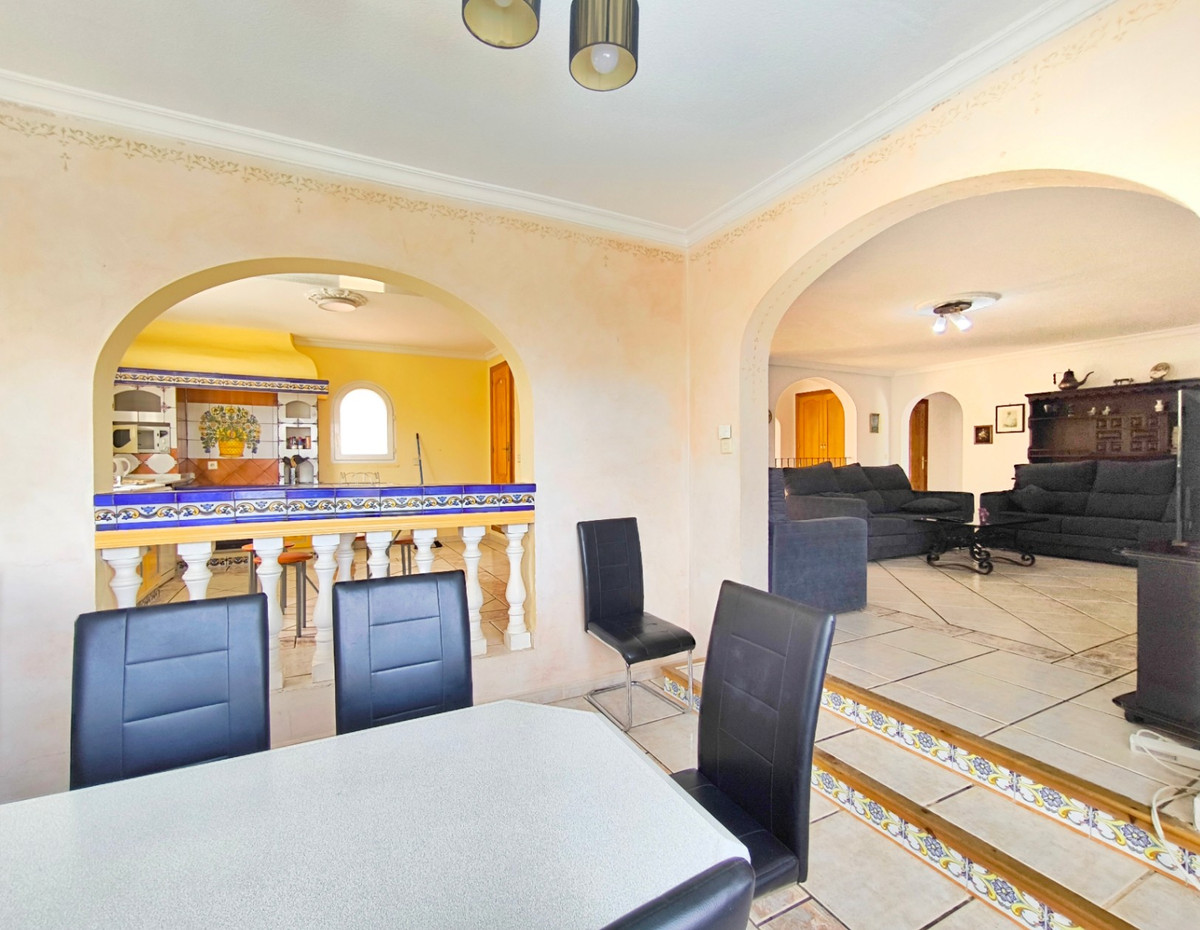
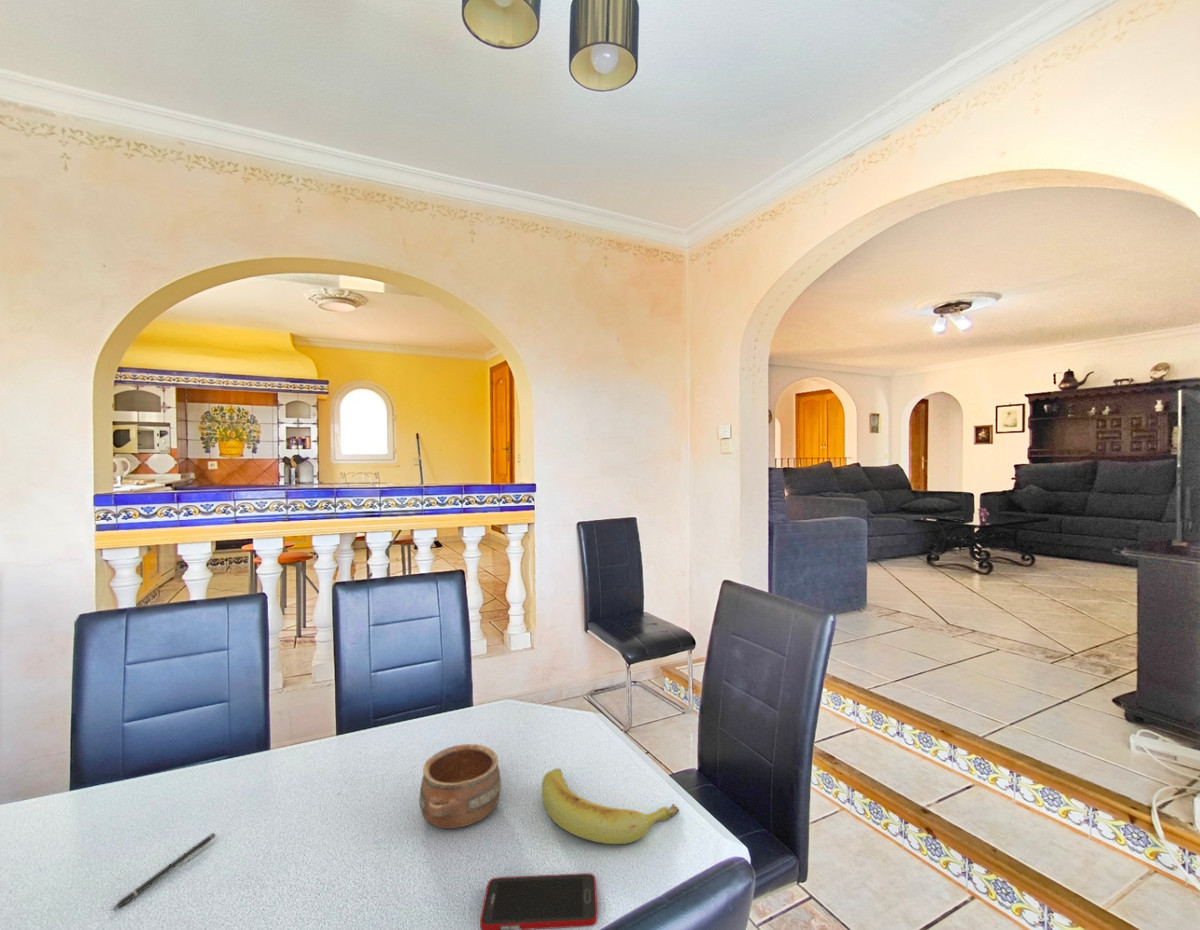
+ pen (167, 869)
+ pottery (461, 785)
+ cell phone (540, 901)
+ banana (605, 806)
